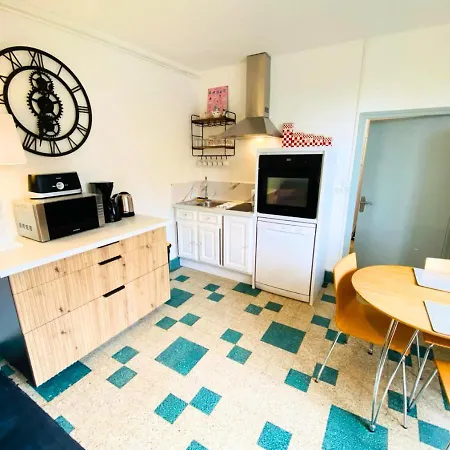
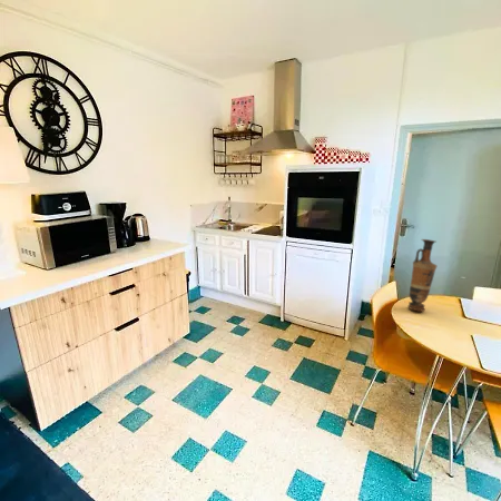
+ vase (422, 275)
